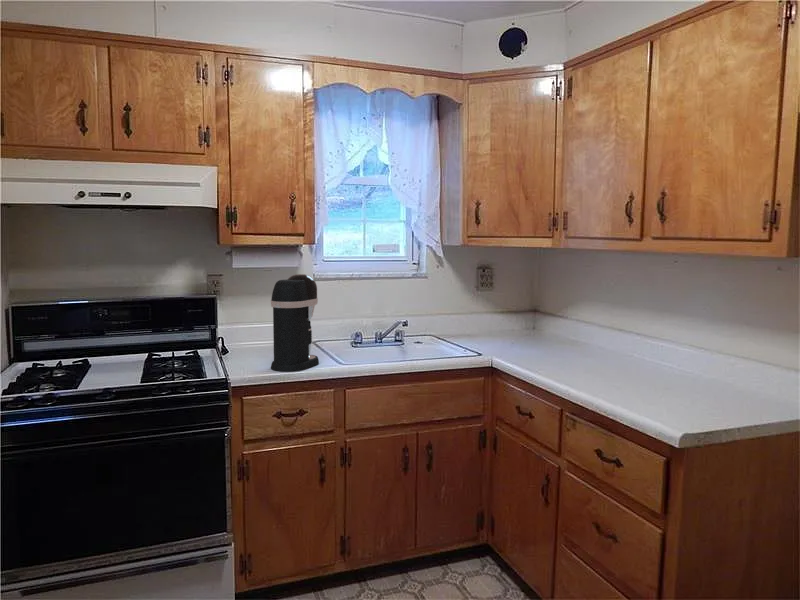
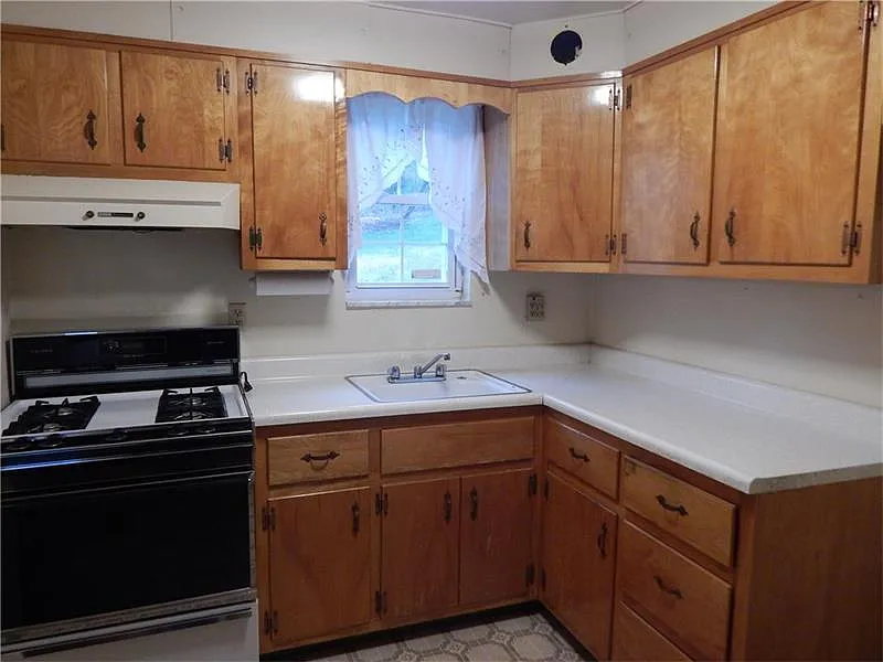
- coffee maker (295, 320)
